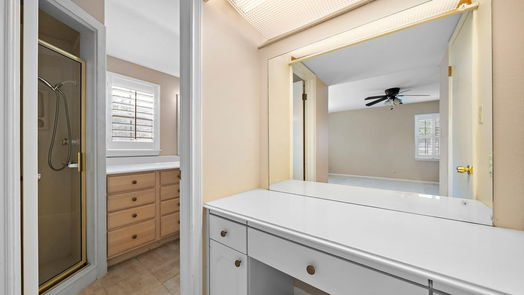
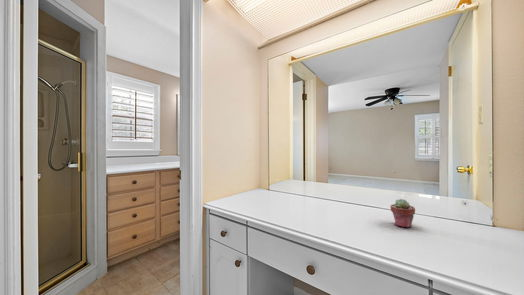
+ potted succulent (402, 211)
